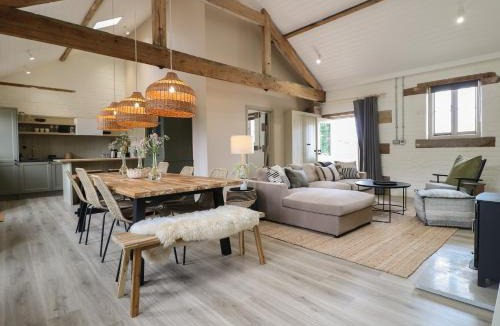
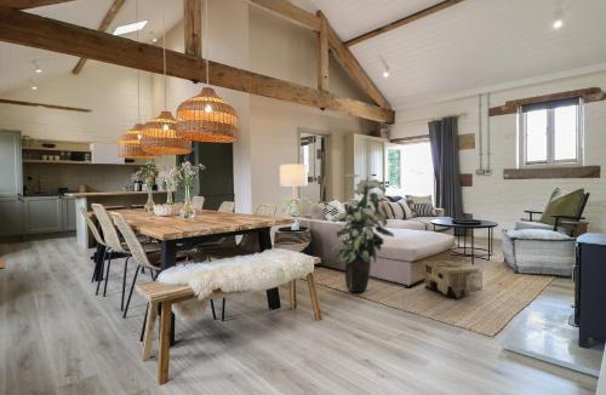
+ indoor plant (358, 231)
+ pouf (450, 279)
